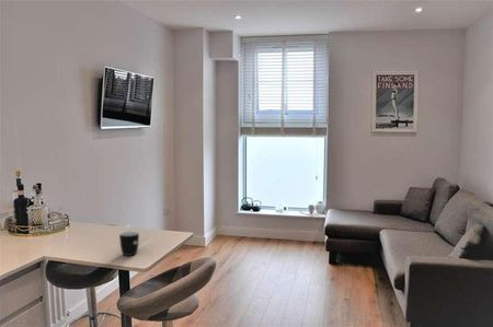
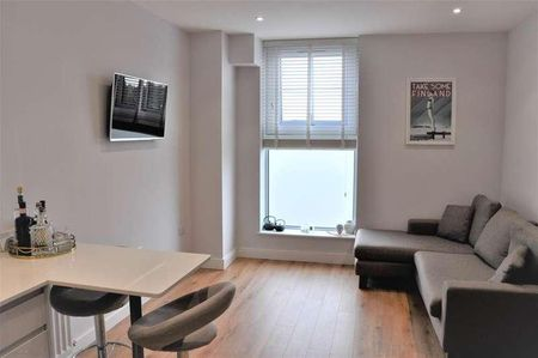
- mug (130, 243)
